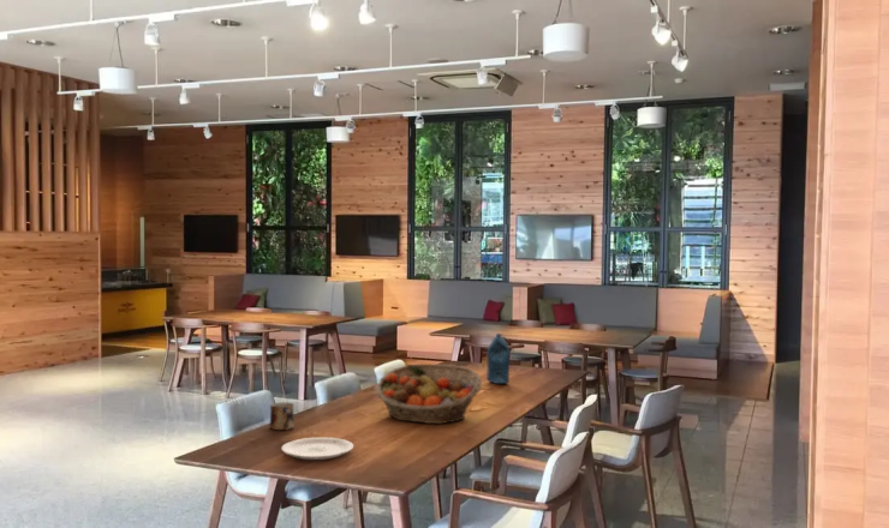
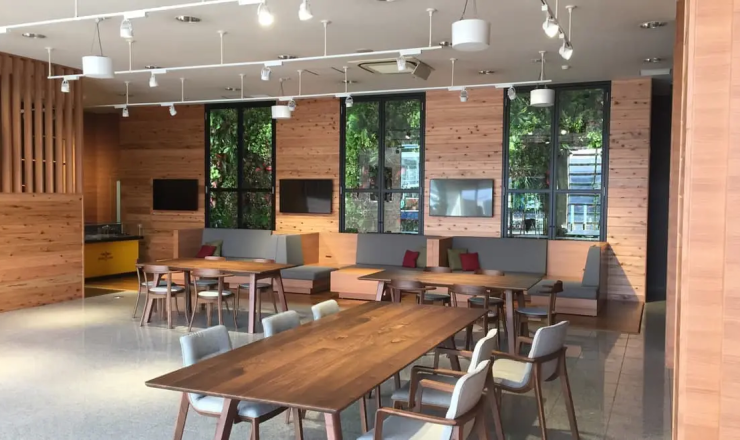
- mug (282, 415)
- bottle (497, 358)
- plate (317, 449)
- fruit basket (428, 392)
